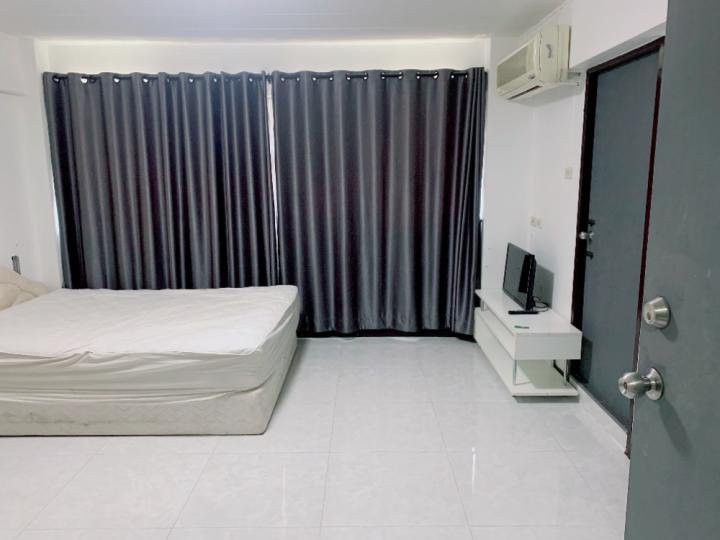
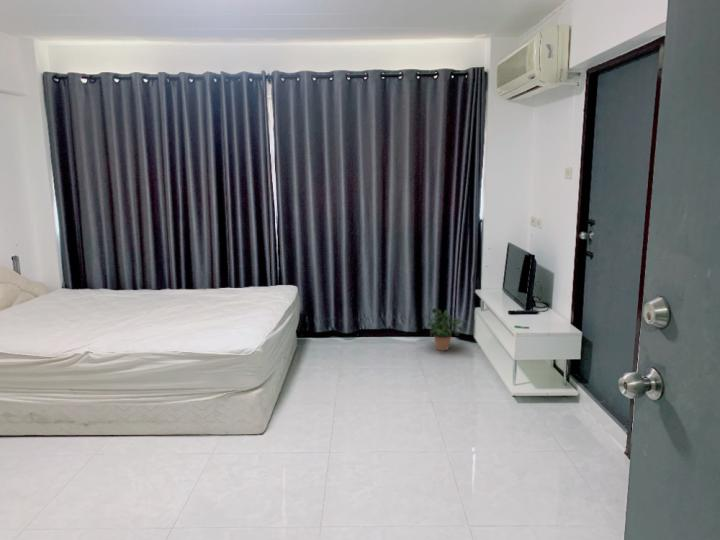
+ potted plant (446, 328)
